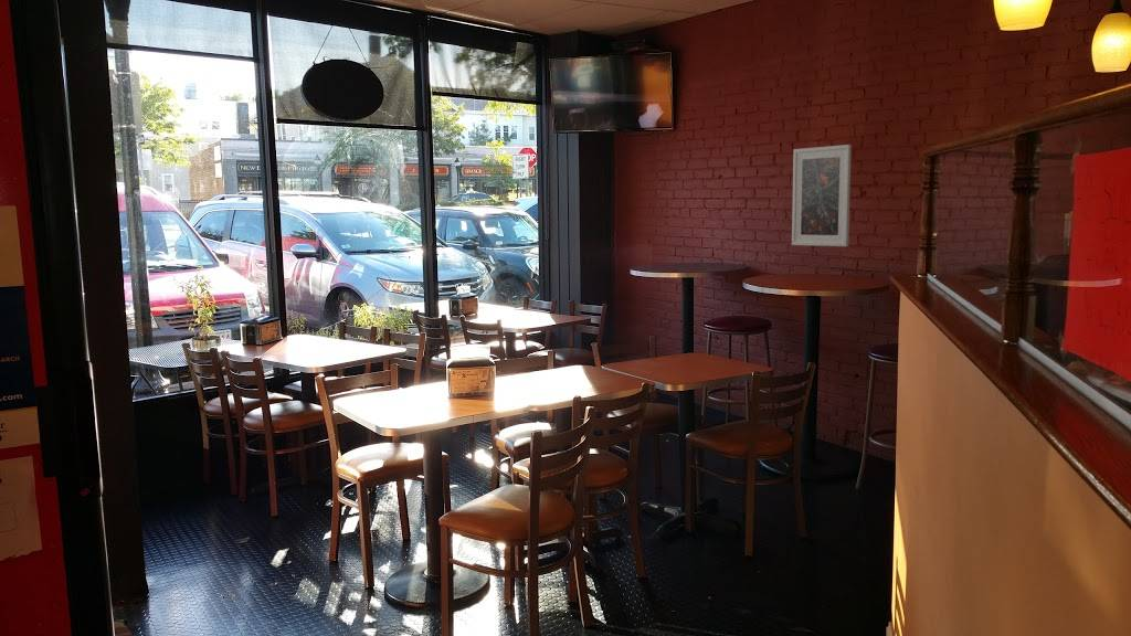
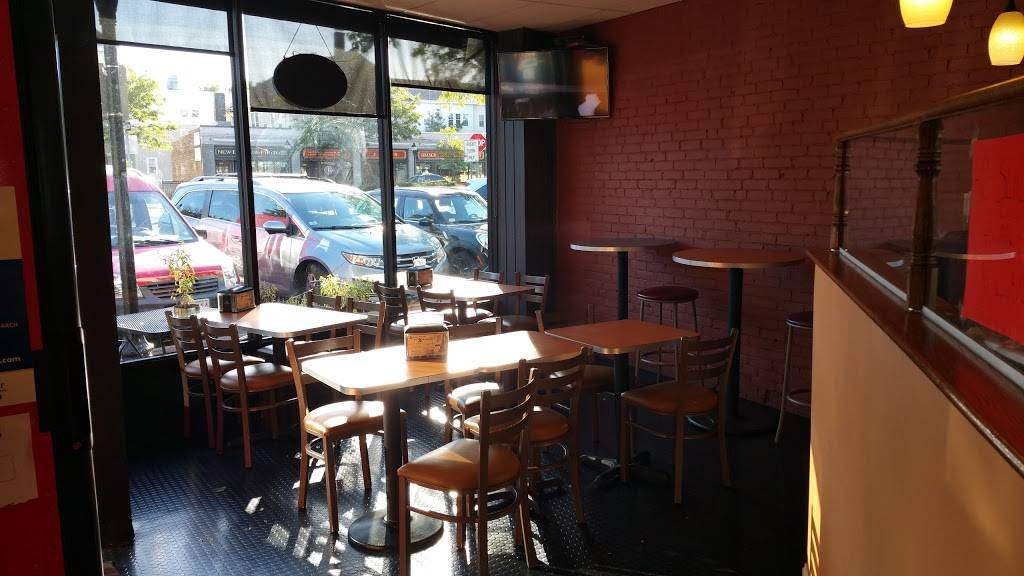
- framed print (820, 197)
